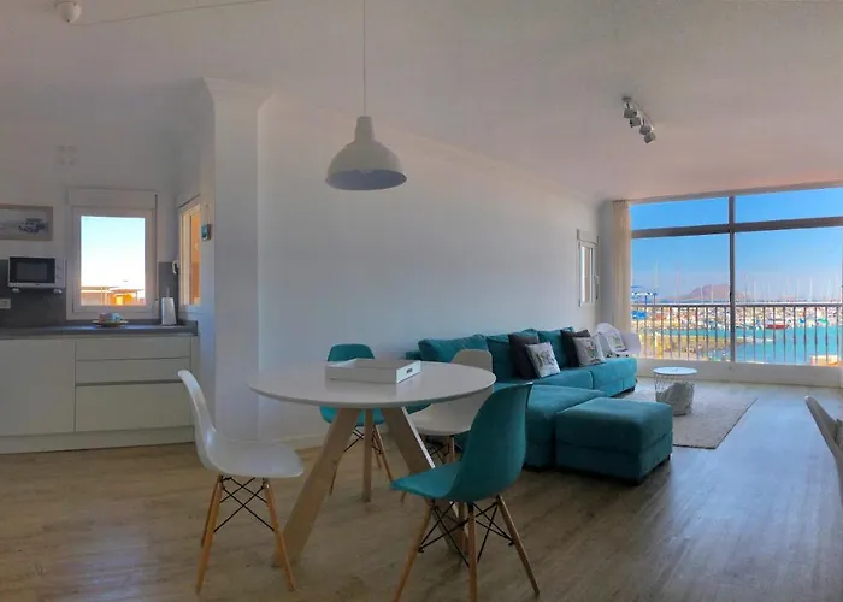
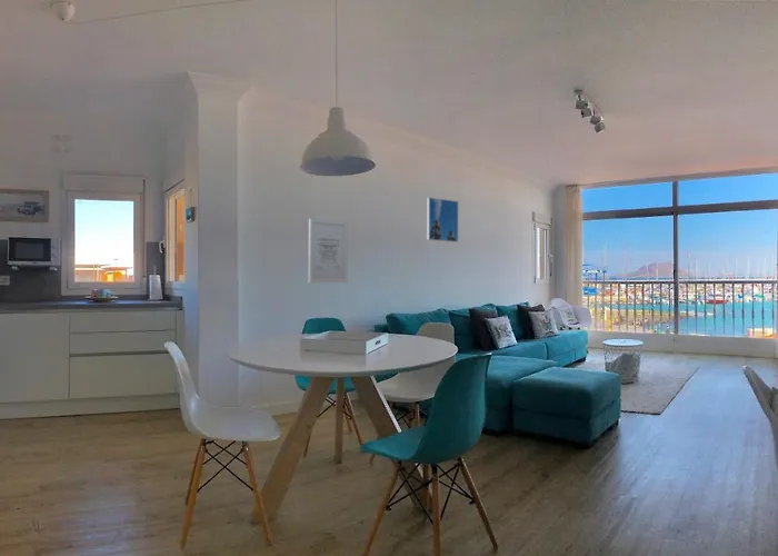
+ wall art (328, 251)
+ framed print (442, 220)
